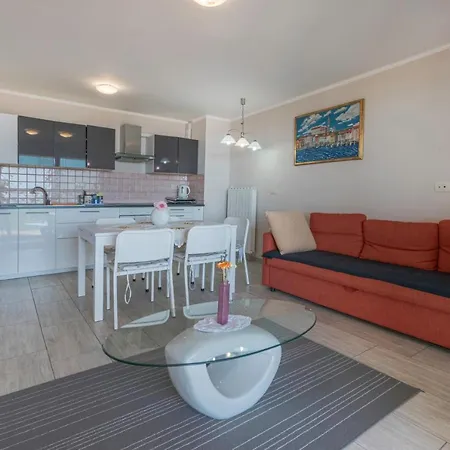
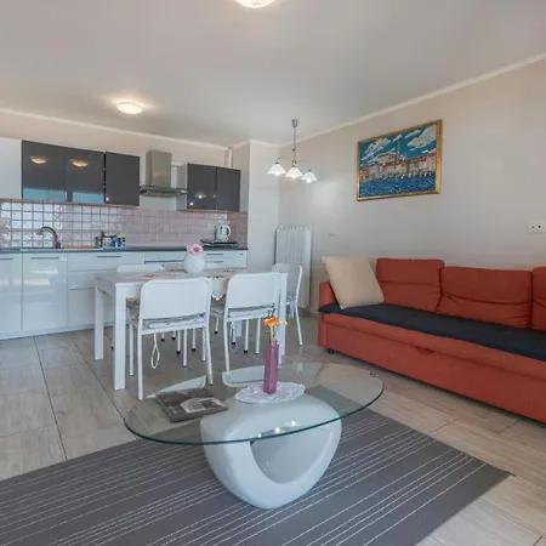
+ magazine (189, 402)
